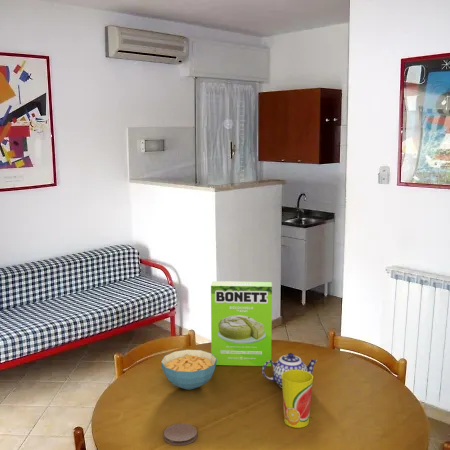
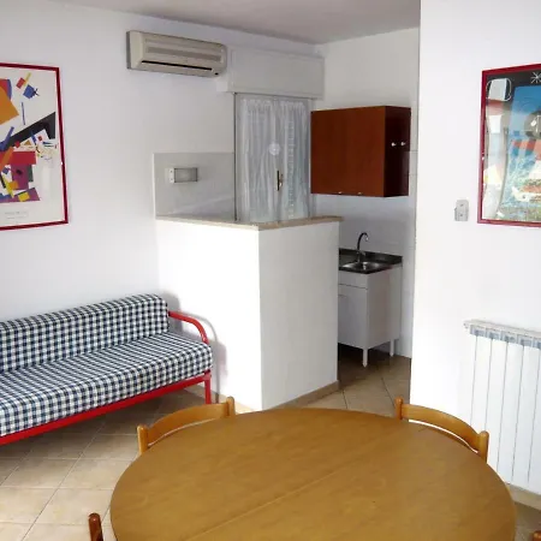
- cereal bowl (189, 373)
- cake mix box (241, 323)
- coaster (180, 434)
- cup (296, 398)
- teapot (289, 369)
